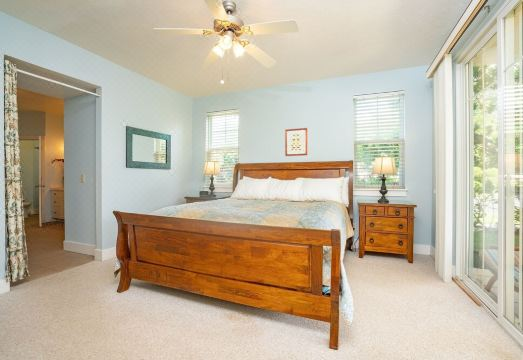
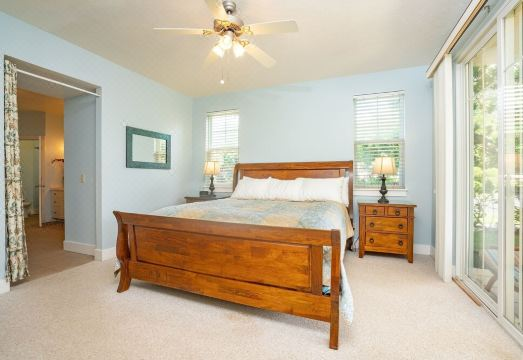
- wall art (296, 142)
